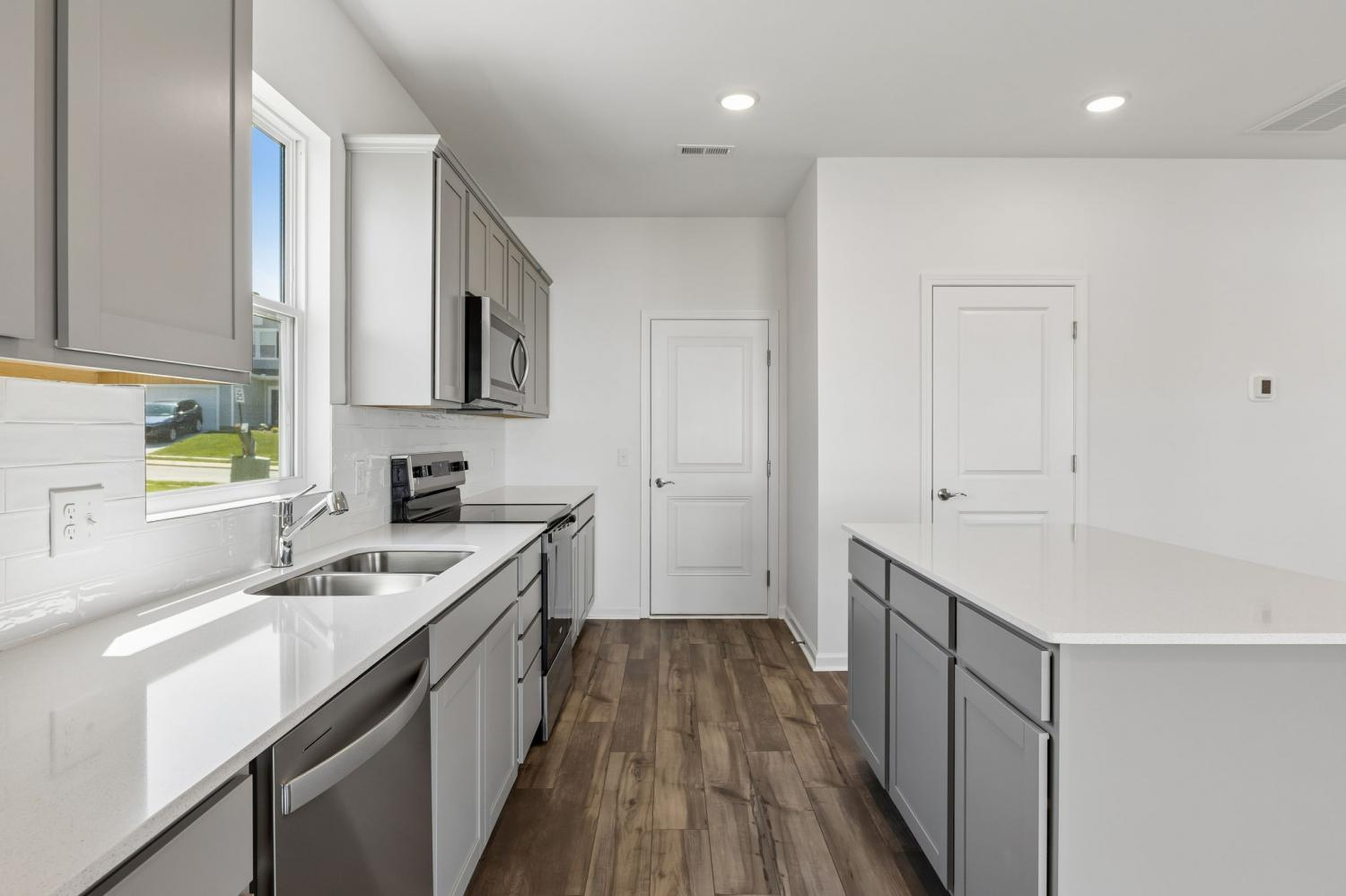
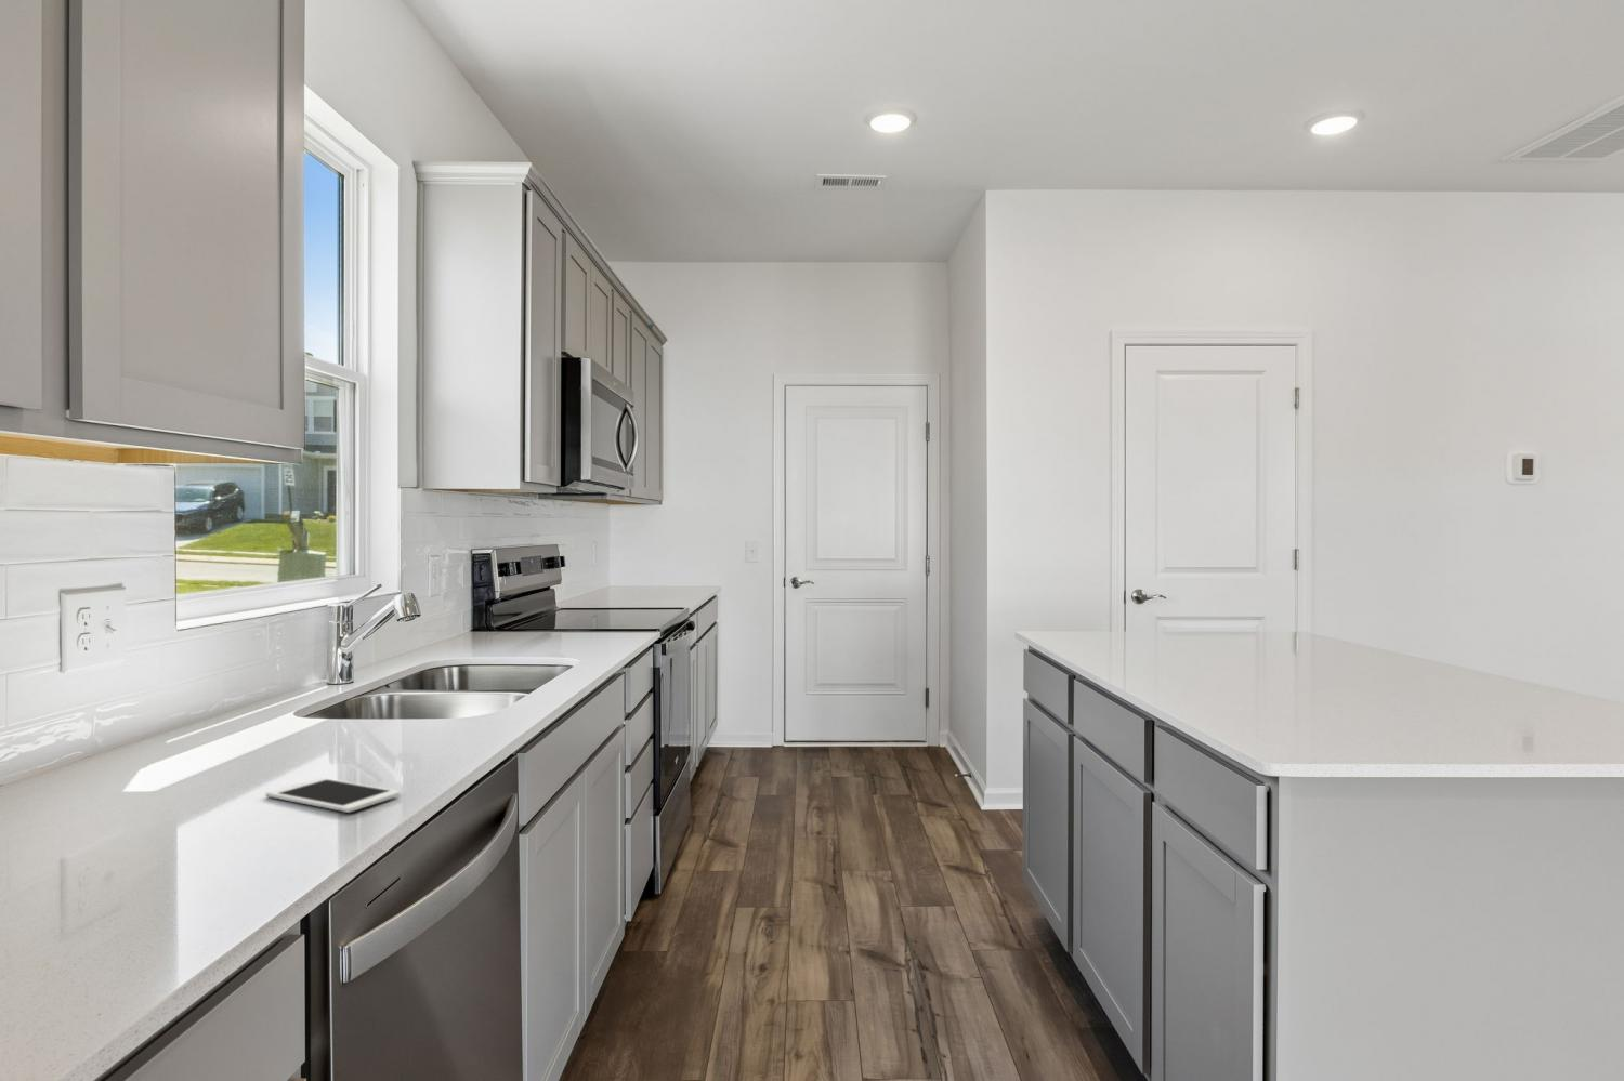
+ cell phone (332, 793)
